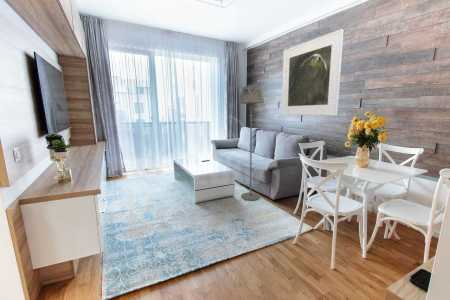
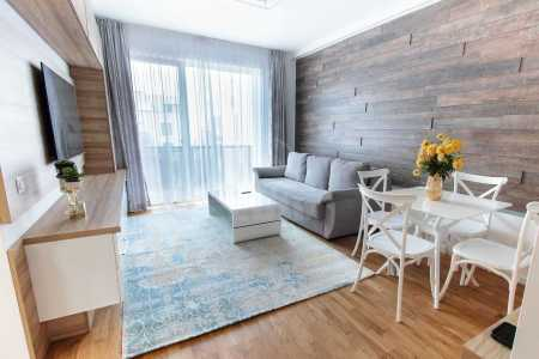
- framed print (307, 79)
- floor lamp (250, 143)
